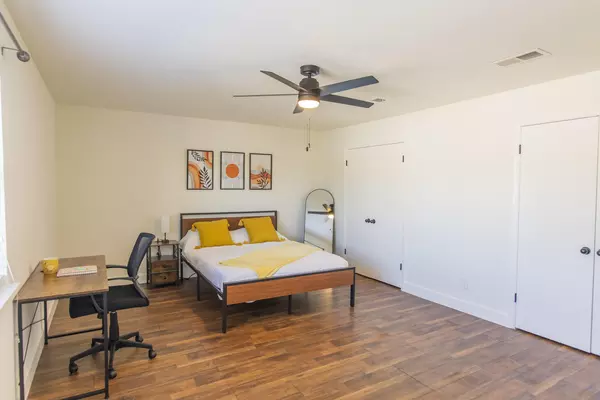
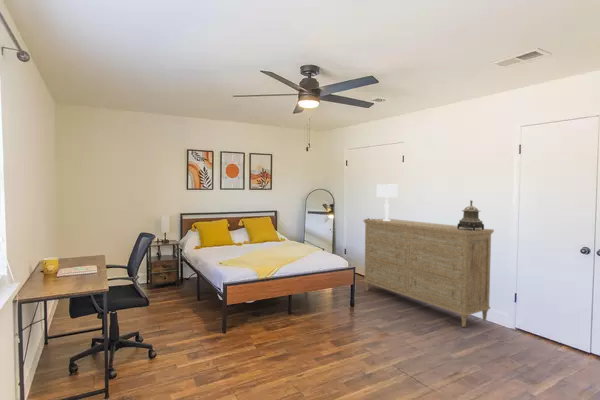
+ dresser (419, 263)
+ table lamp (386, 202)
+ decorative urn (470, 213)
